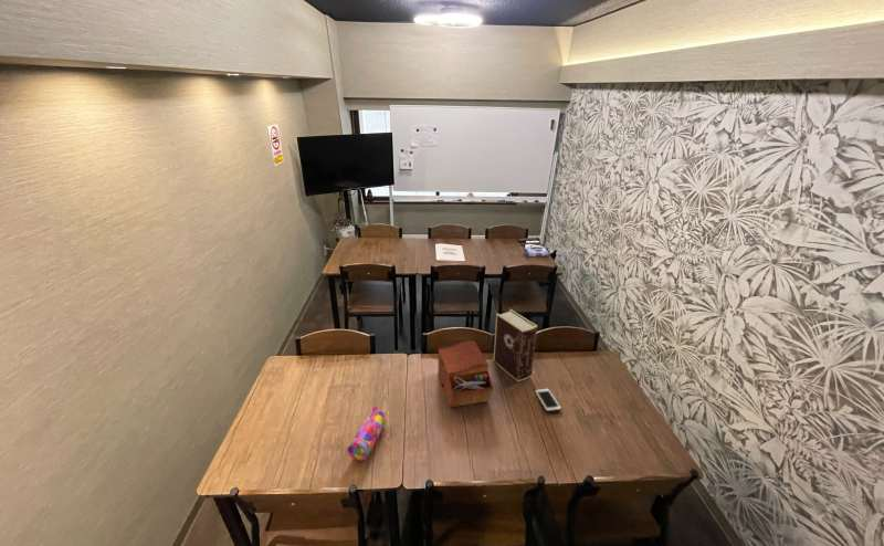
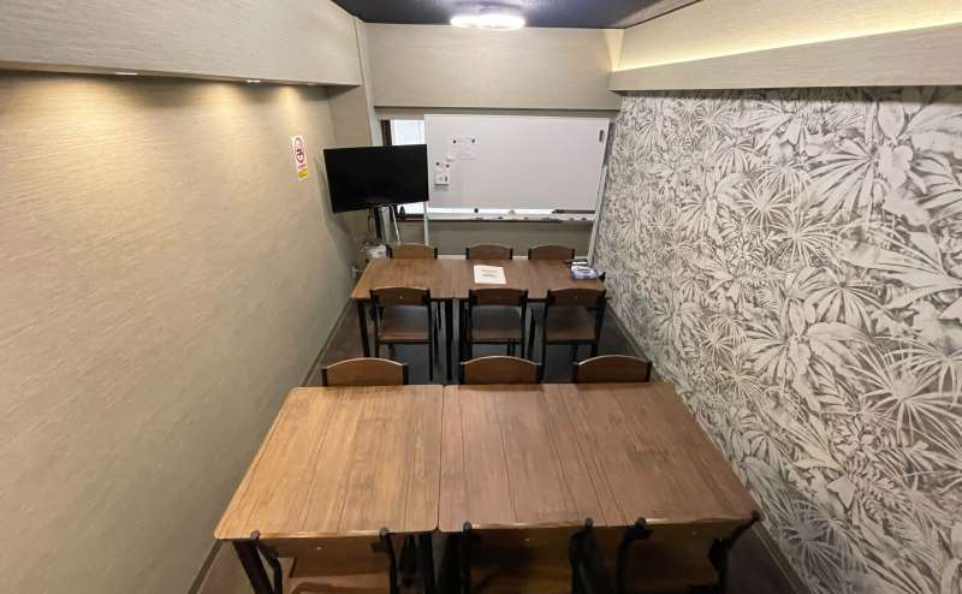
- sewing box (462, 374)
- cell phone (547, 399)
- book (514, 345)
- pencil case (367, 432)
